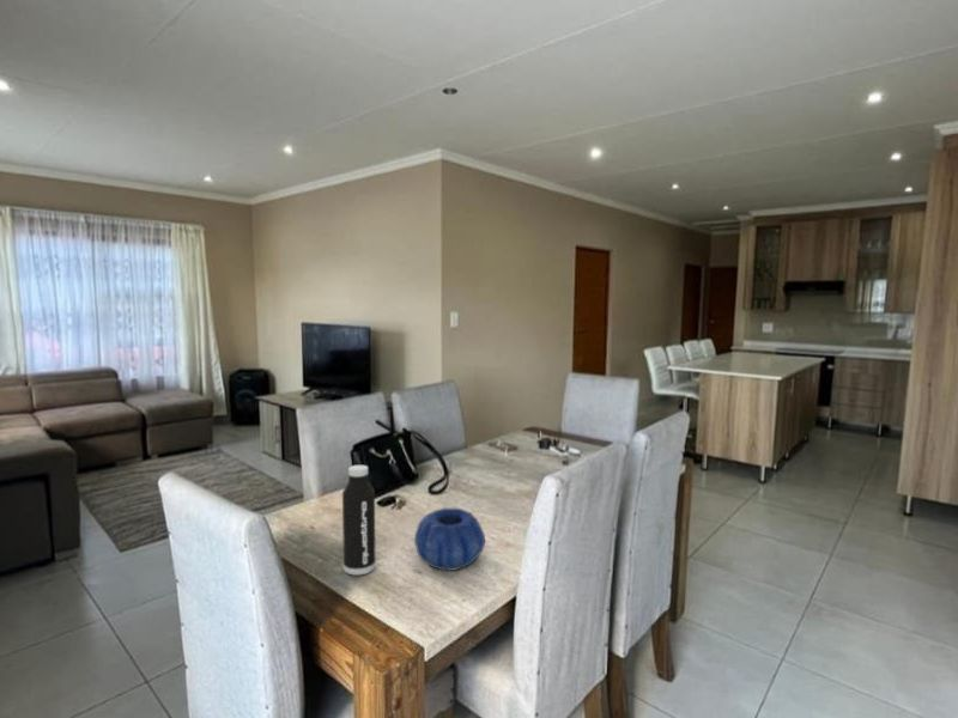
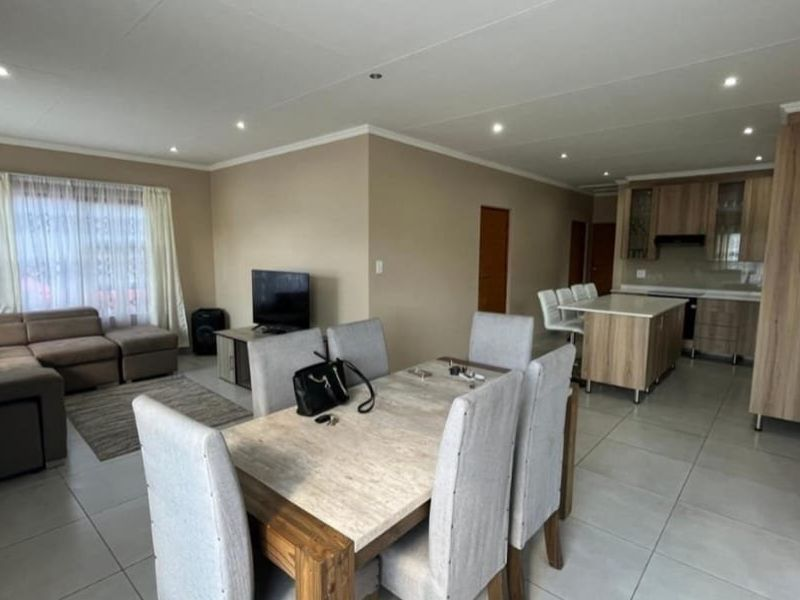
- water bottle (358, 517)
- decorative bowl (449, 536)
